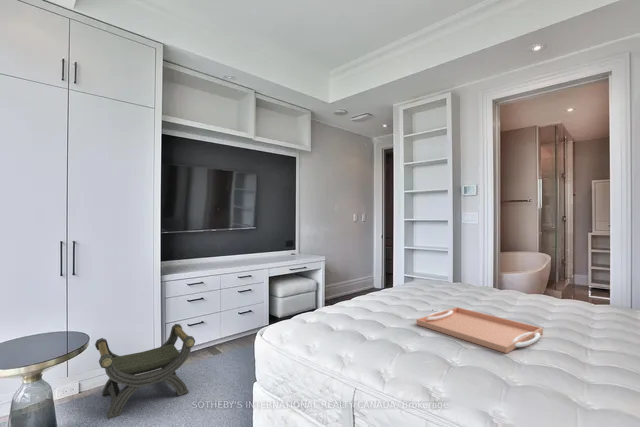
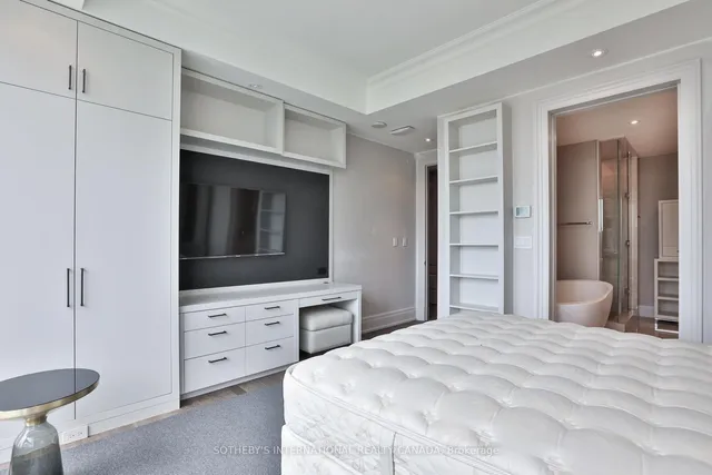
- serving tray (477, 326)
- stool (145, 365)
